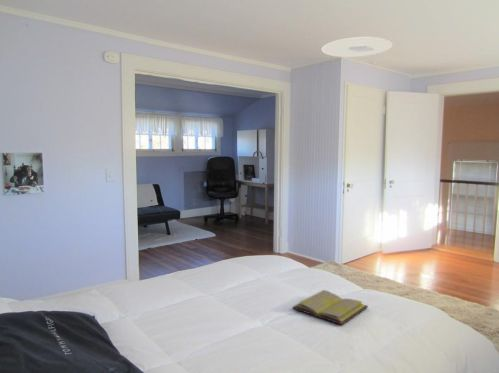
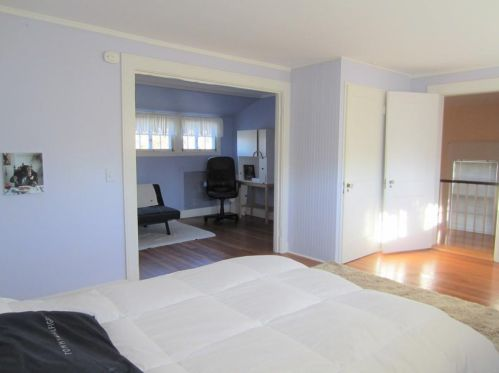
- ceiling light (356, 44)
- diary (330, 305)
